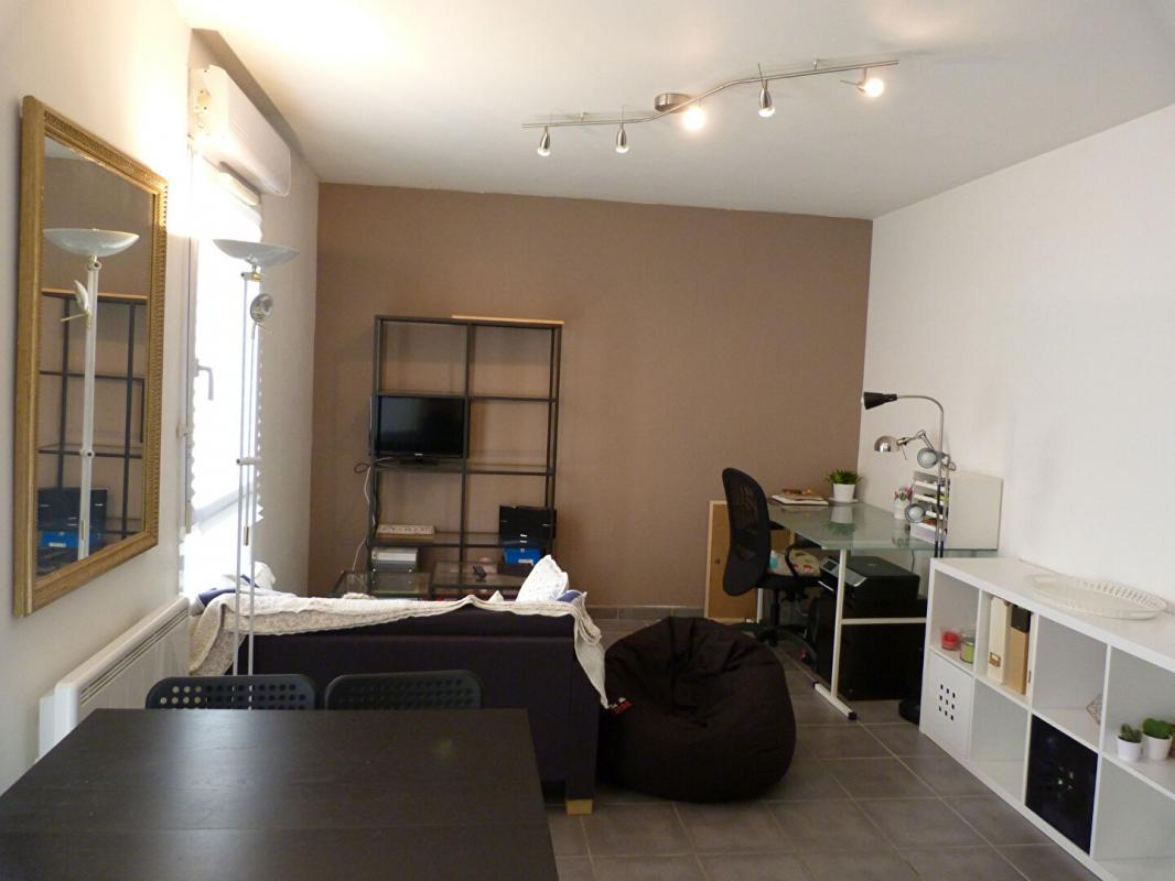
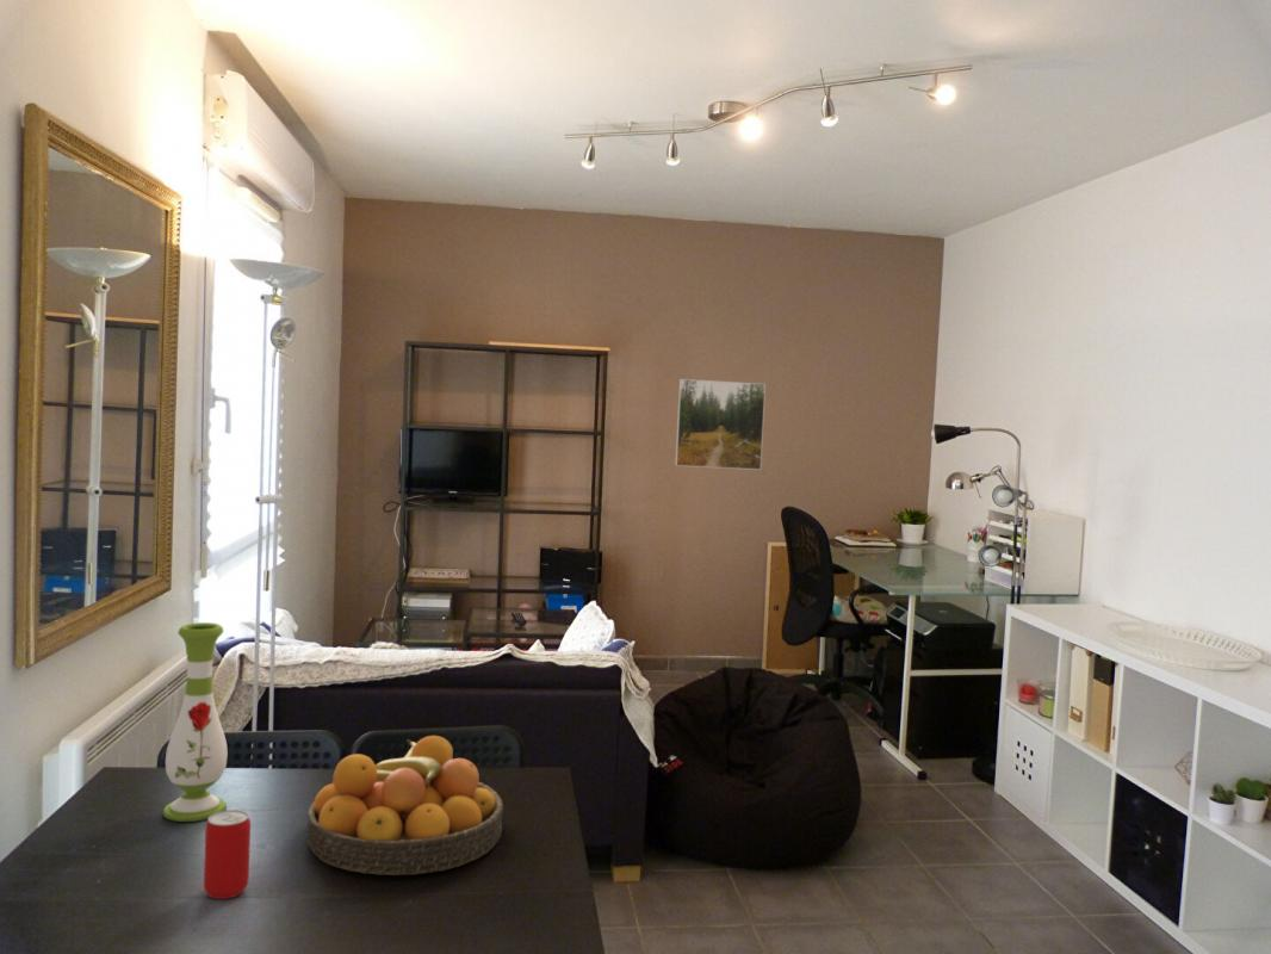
+ vase (198, 718)
+ fruit bowl (407, 791)
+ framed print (720, 425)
+ beverage can (227, 854)
